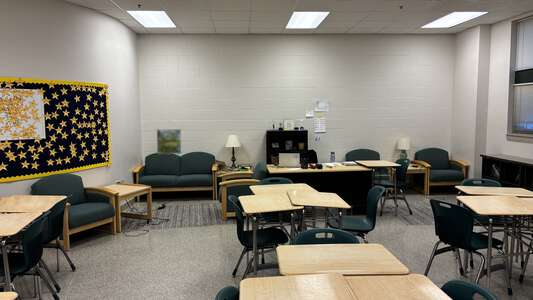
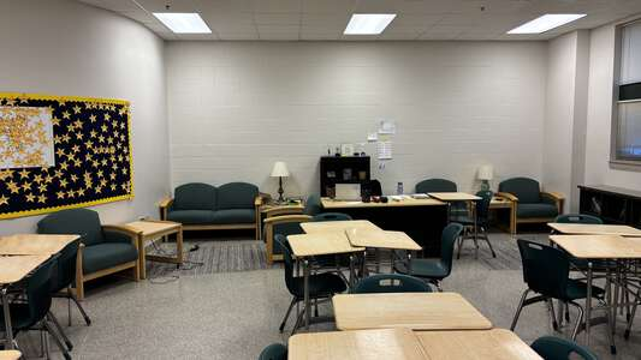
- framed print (169, 141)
